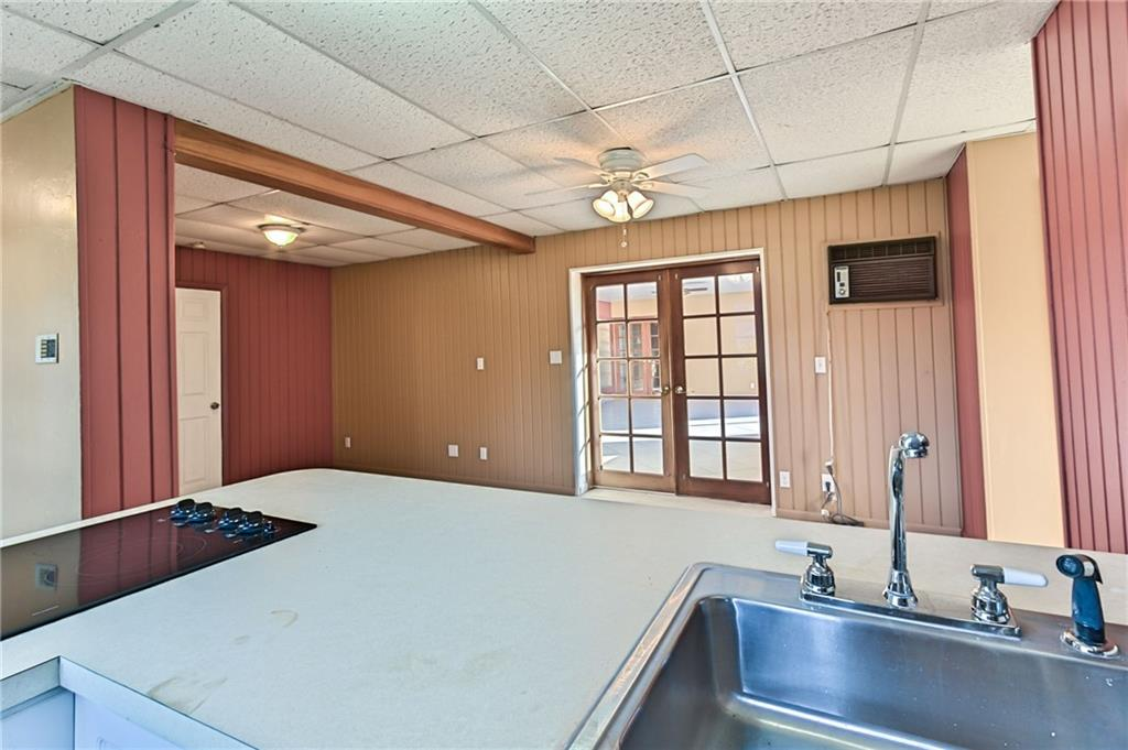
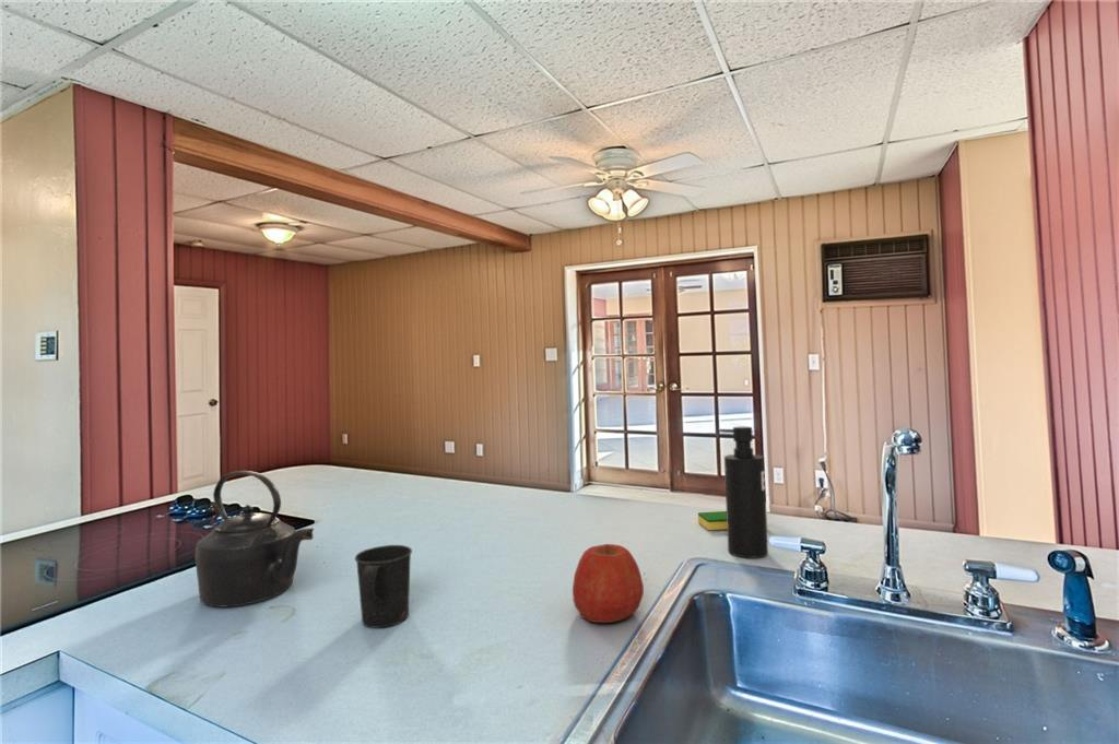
+ soap dispenser (742, 488)
+ dish sponge (726, 519)
+ mug (380, 589)
+ apple (606, 579)
+ kettle (262, 532)
